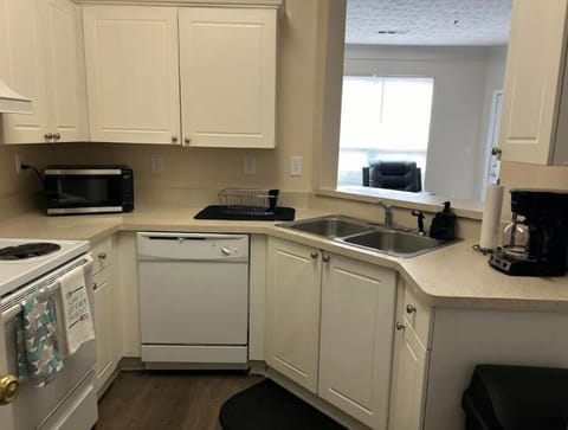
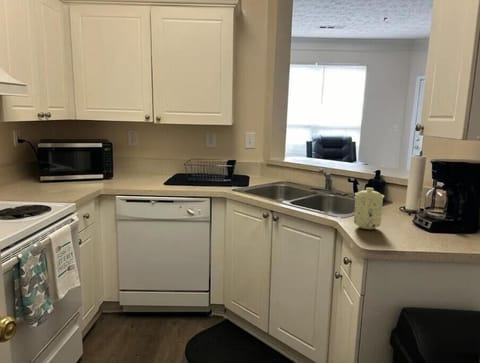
+ mug (368, 208)
